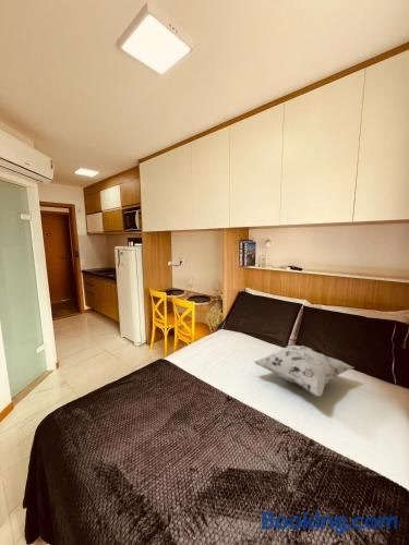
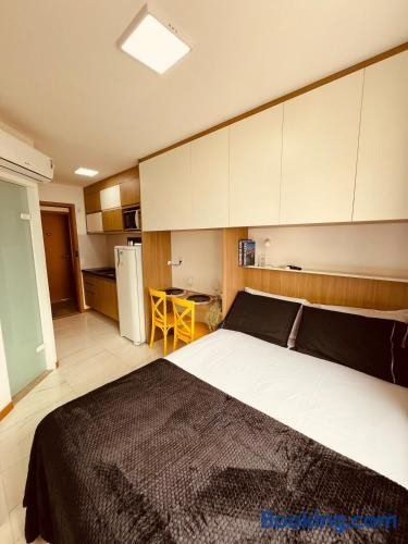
- decorative pillow (302, 364)
